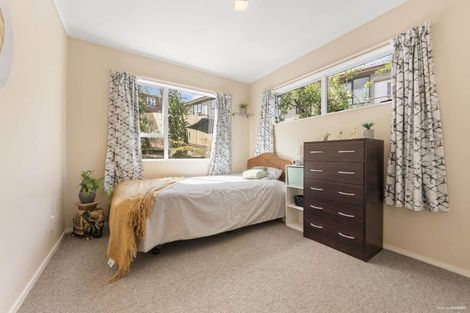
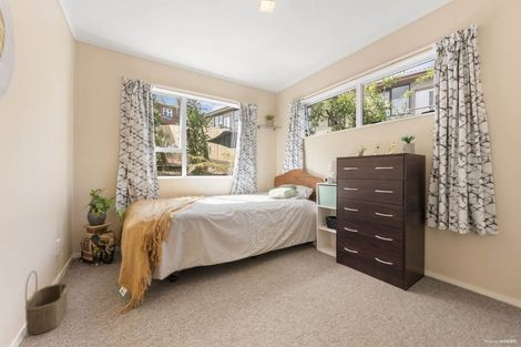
+ wicker basket (48, 294)
